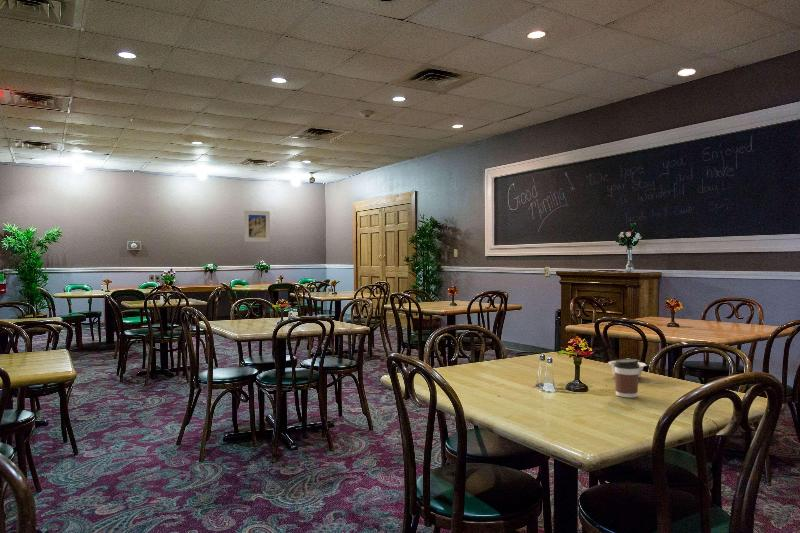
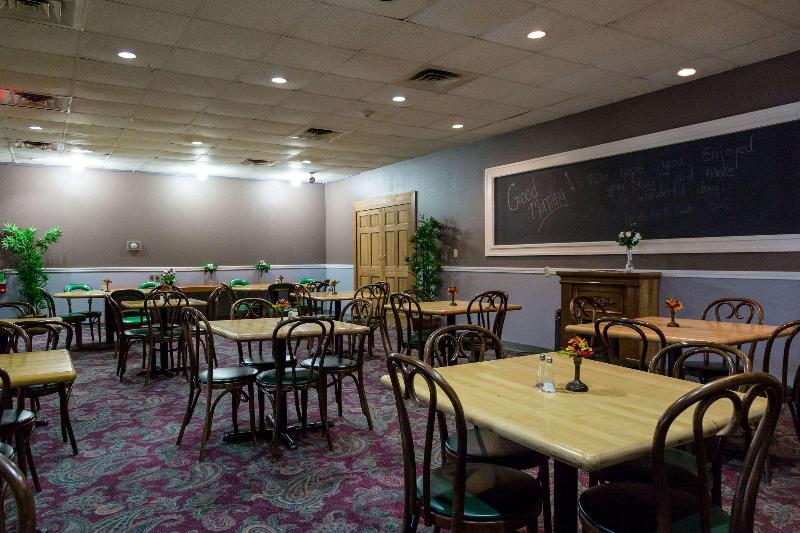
- legume (638, 371)
- coffee cup (626, 377)
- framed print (257, 226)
